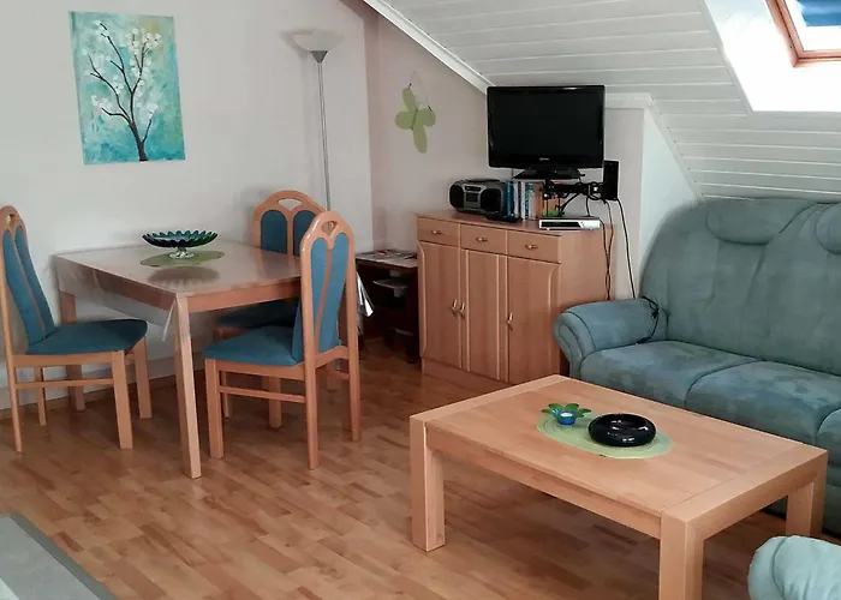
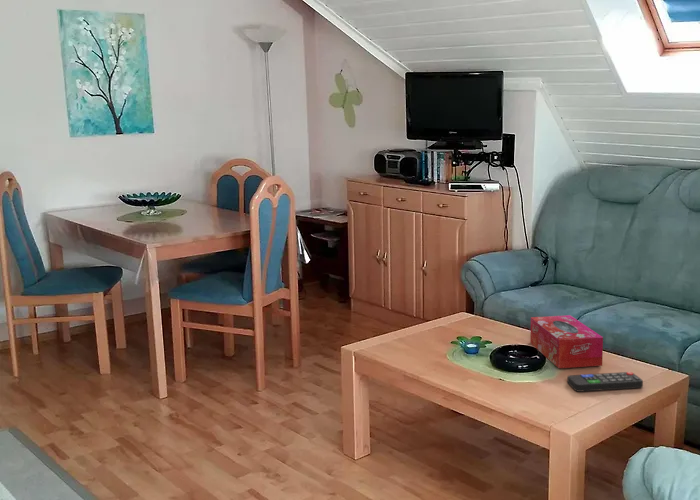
+ remote control (604, 381)
+ tissue box (564, 340)
